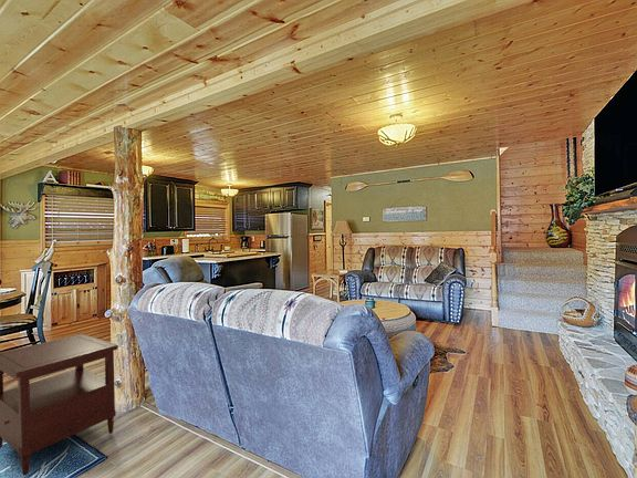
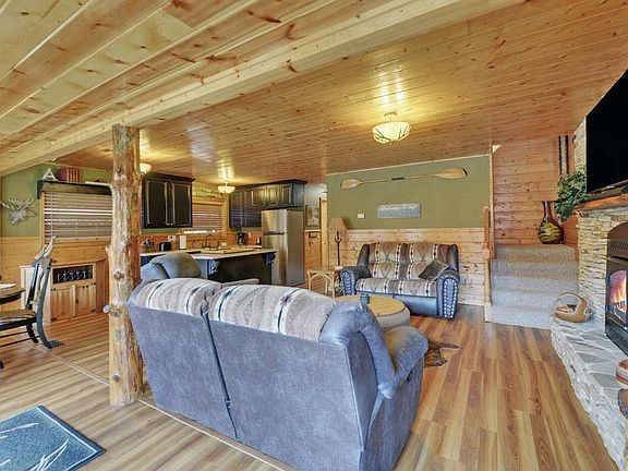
- side table (55, 395)
